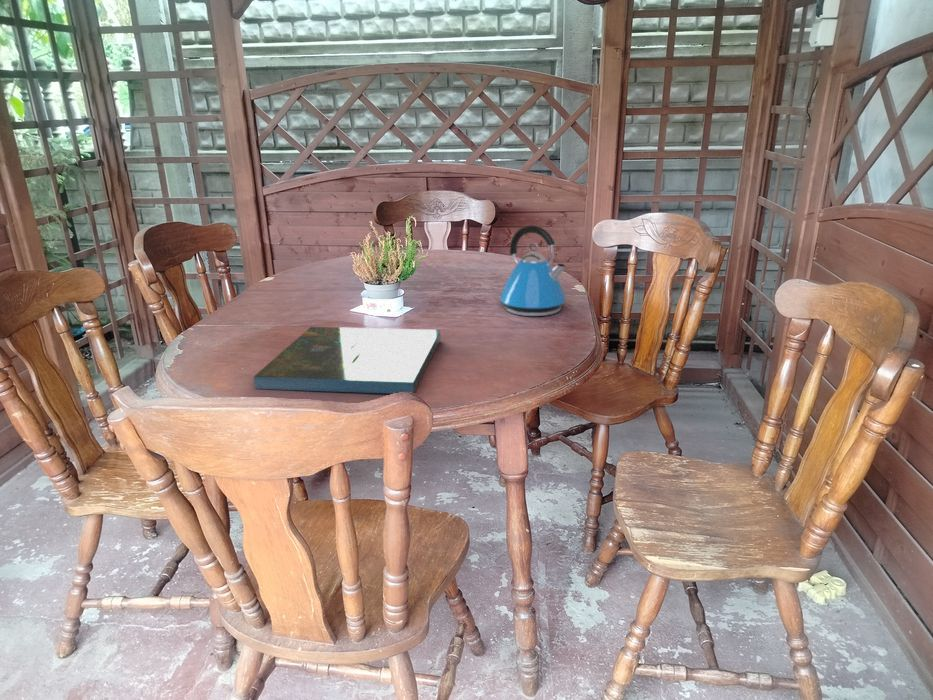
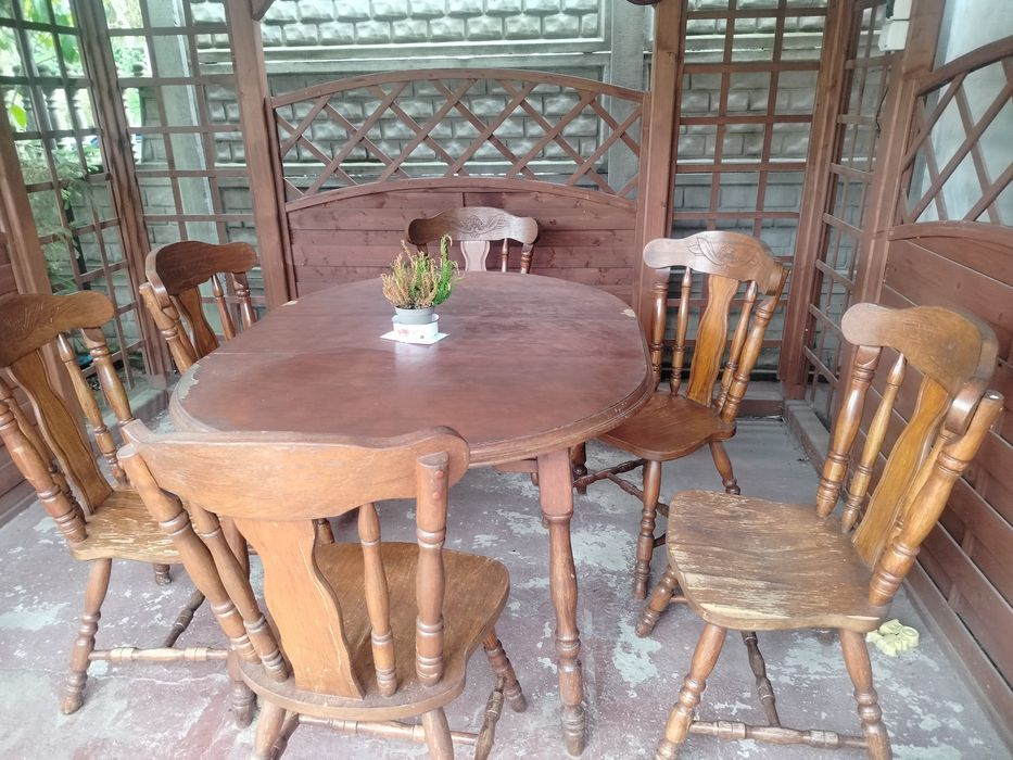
- board game (355, 352)
- kettle (531, 267)
